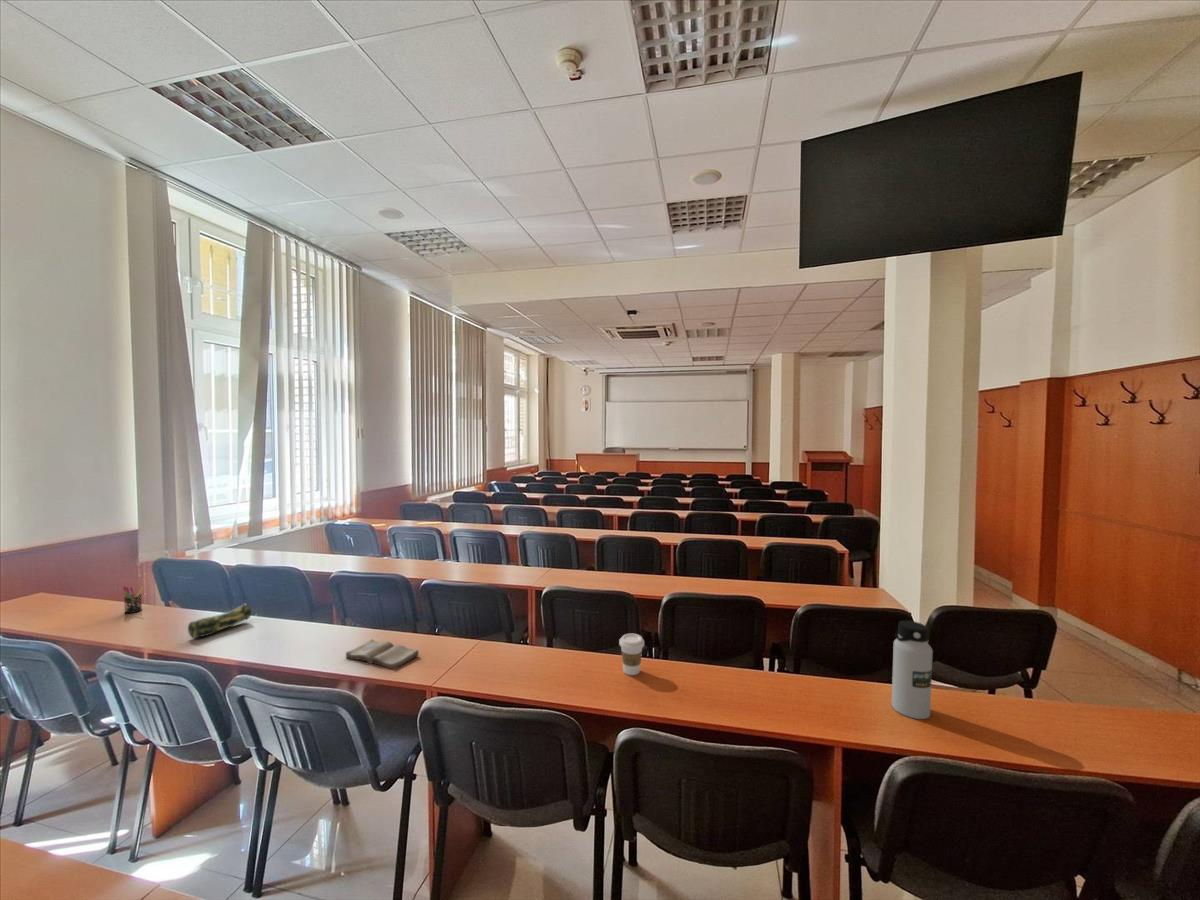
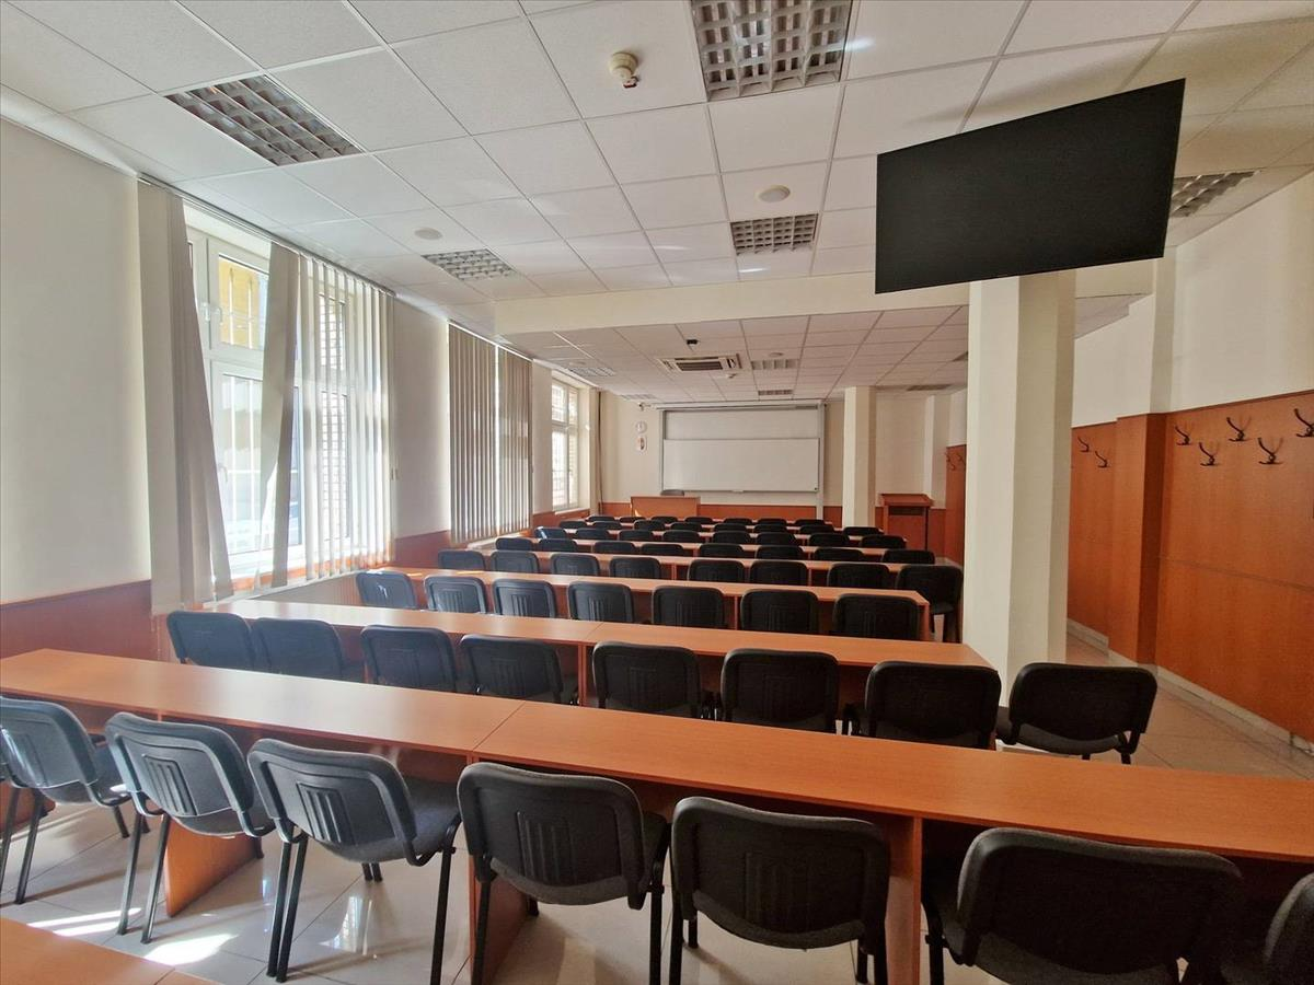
- water bottle (912, 667)
- pen holder (131, 598)
- pencil case (222, 620)
- diary (382, 652)
- coffee cup (631, 654)
